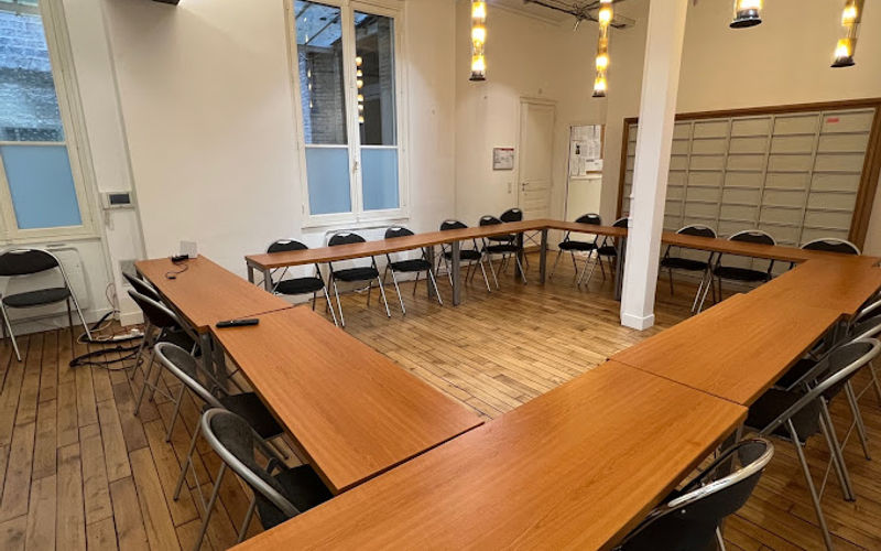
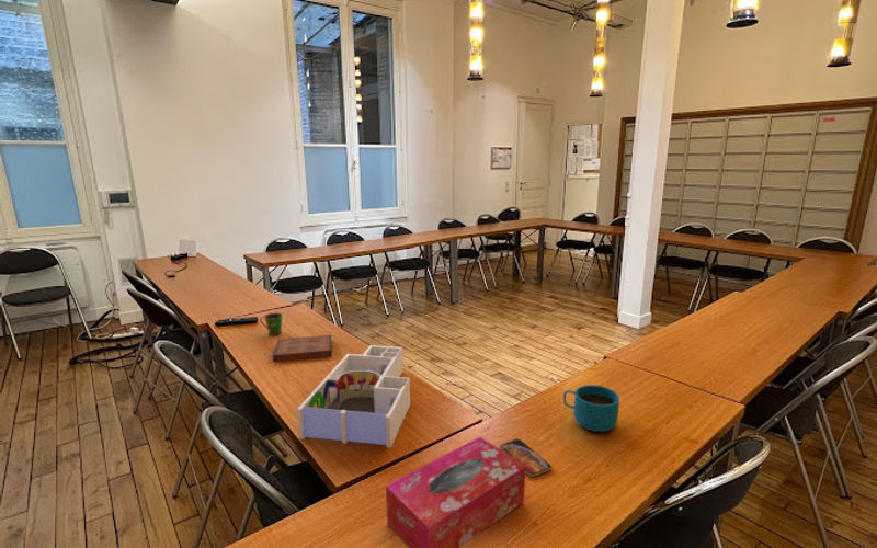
+ book (304, 346)
+ smartphone (524, 456)
+ tissue box (457, 494)
+ cup (589, 407)
+ cup (271, 323)
+ desk organizer (369, 387)
